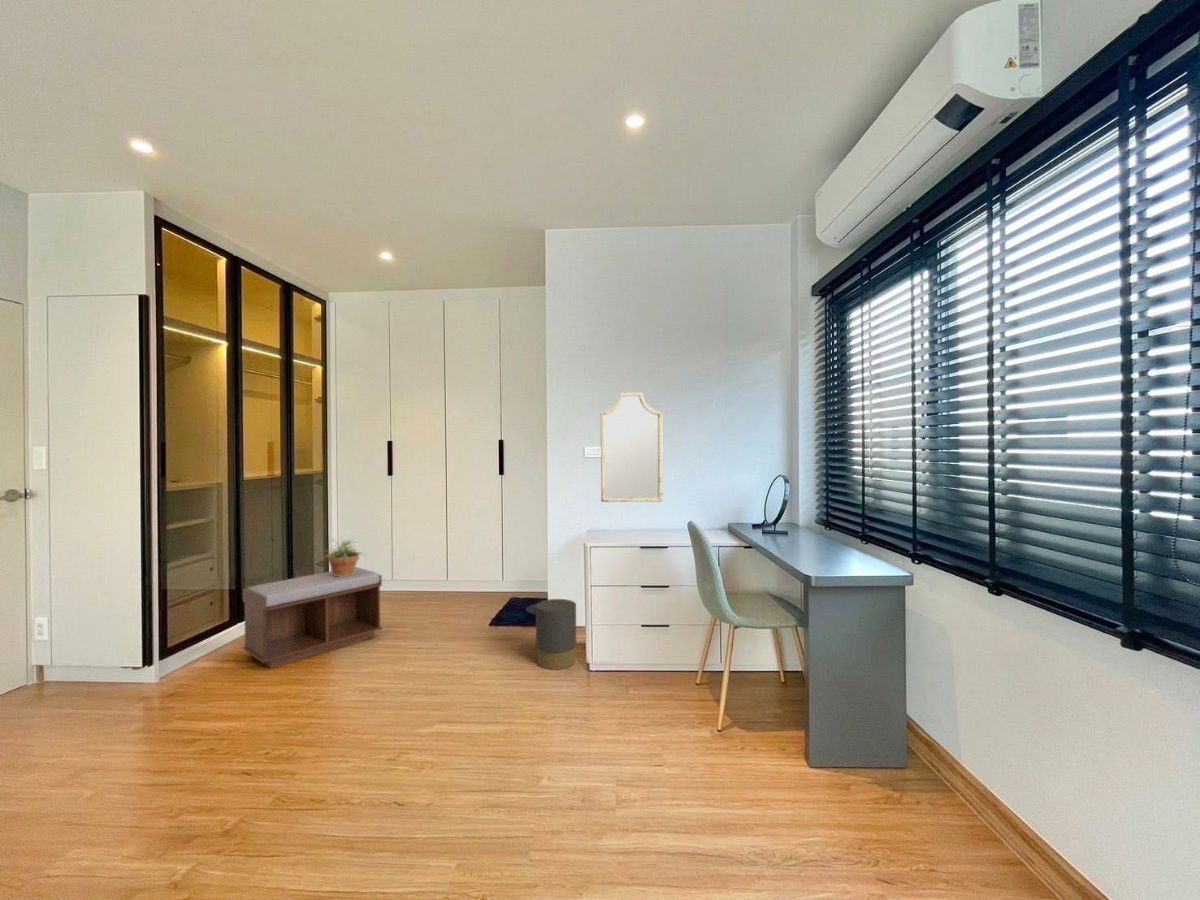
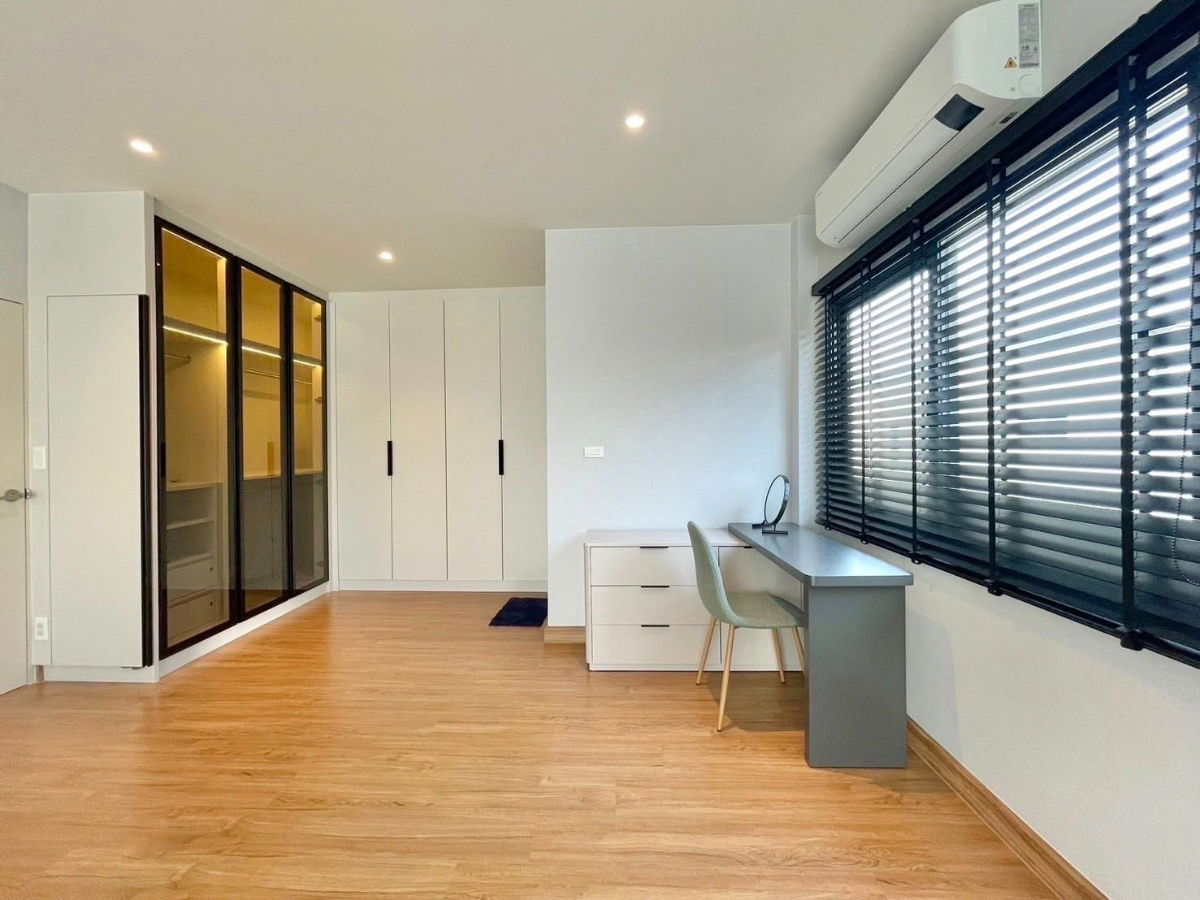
- potted plant (342, 555)
- home mirror (631, 447)
- bench (316, 612)
- trash can (550, 630)
